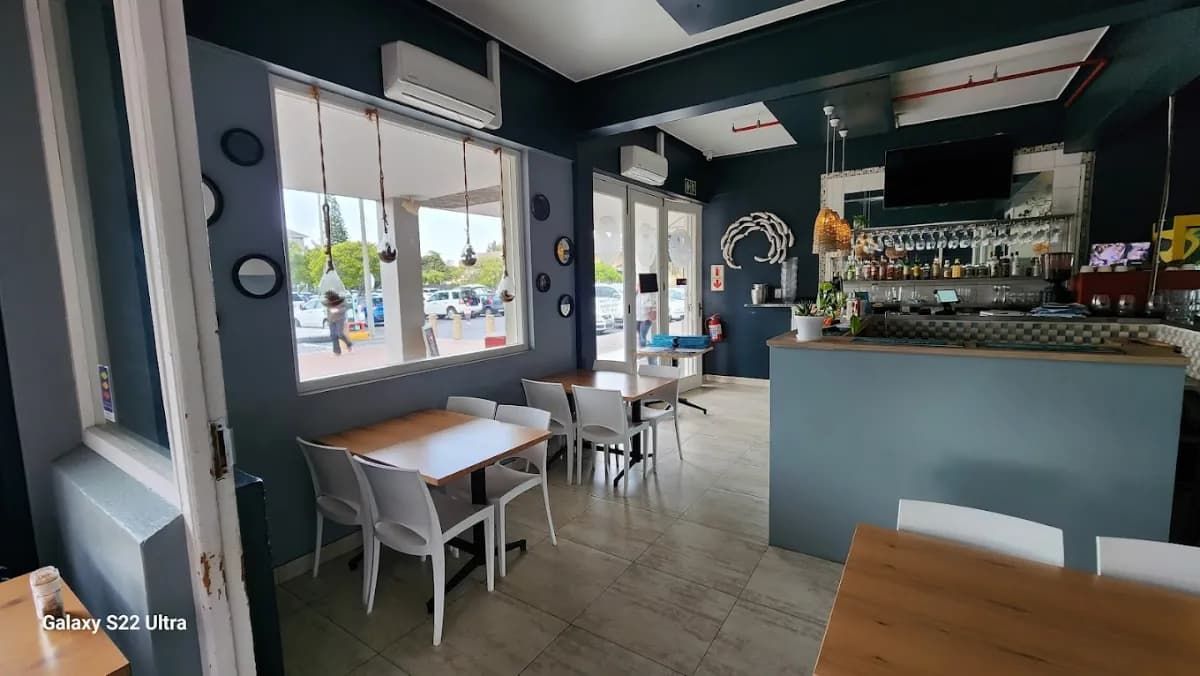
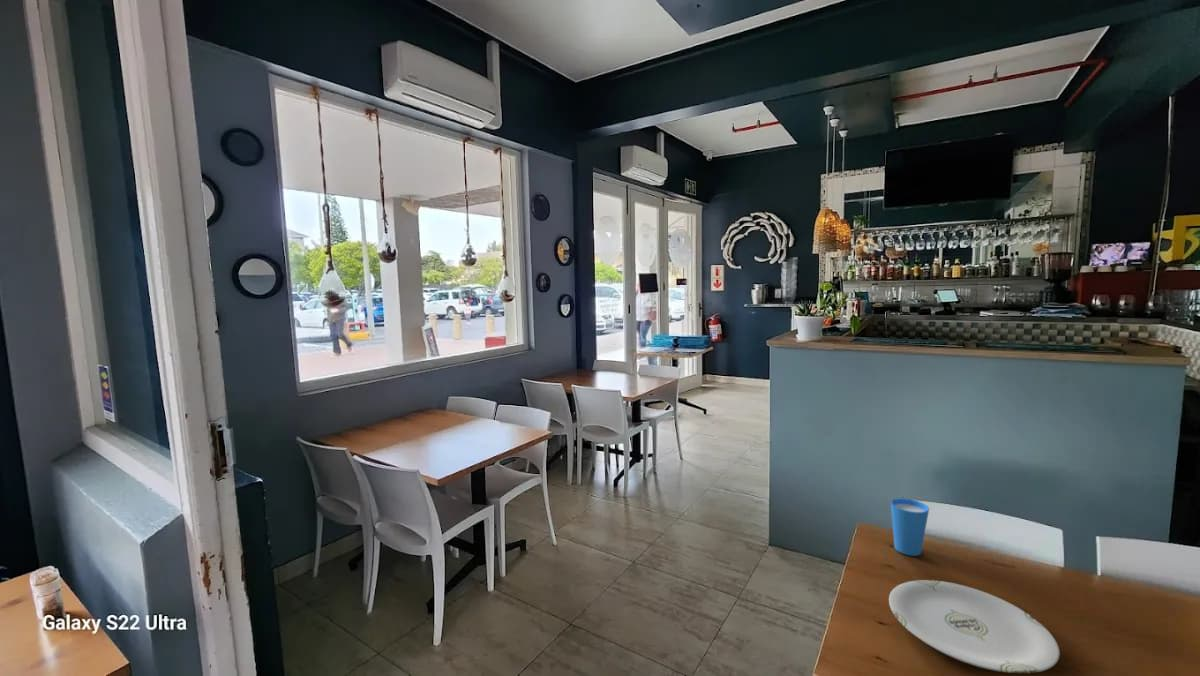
+ cup (908, 527)
+ plate (966, 625)
